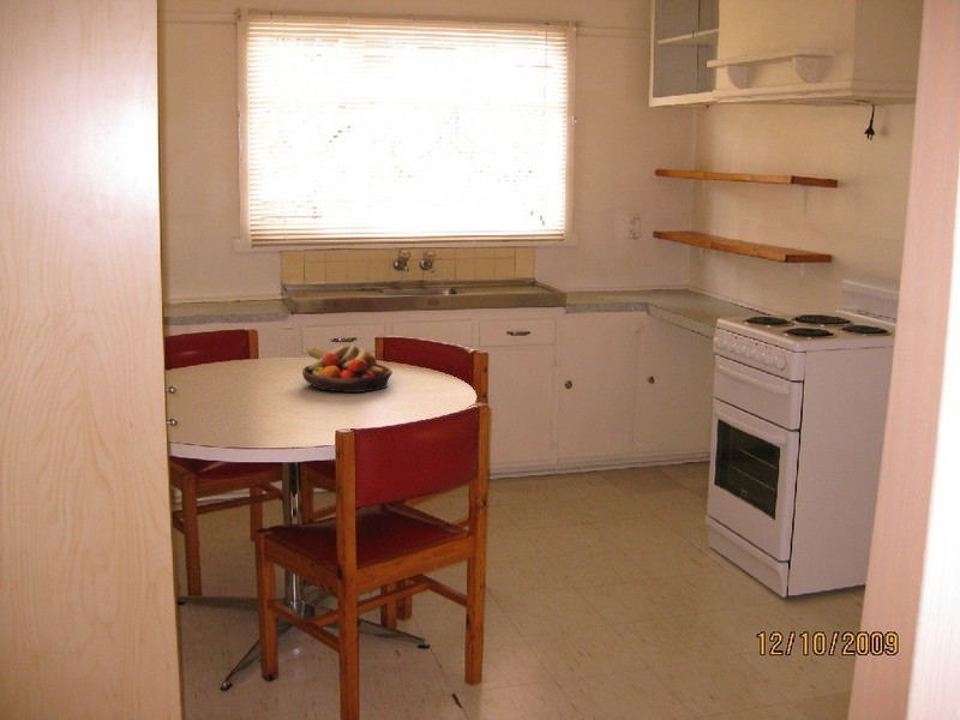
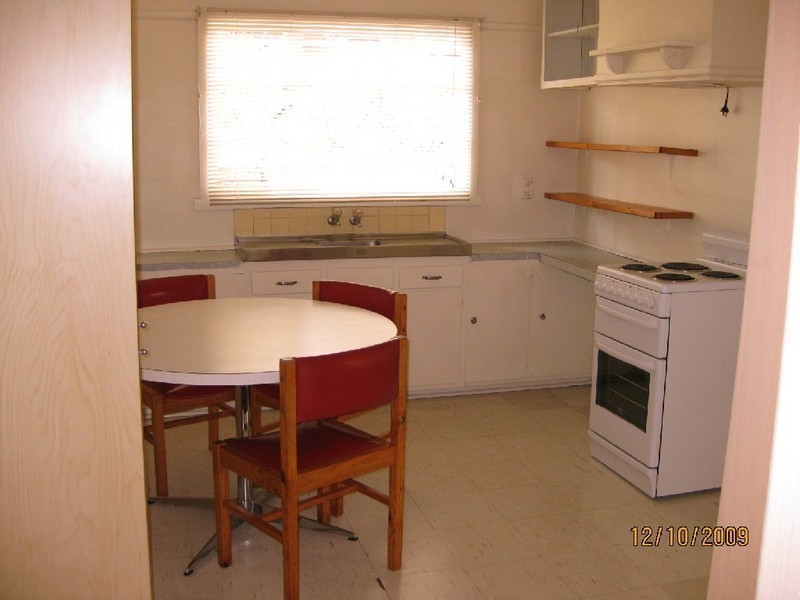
- fruit bowl (346, 366)
